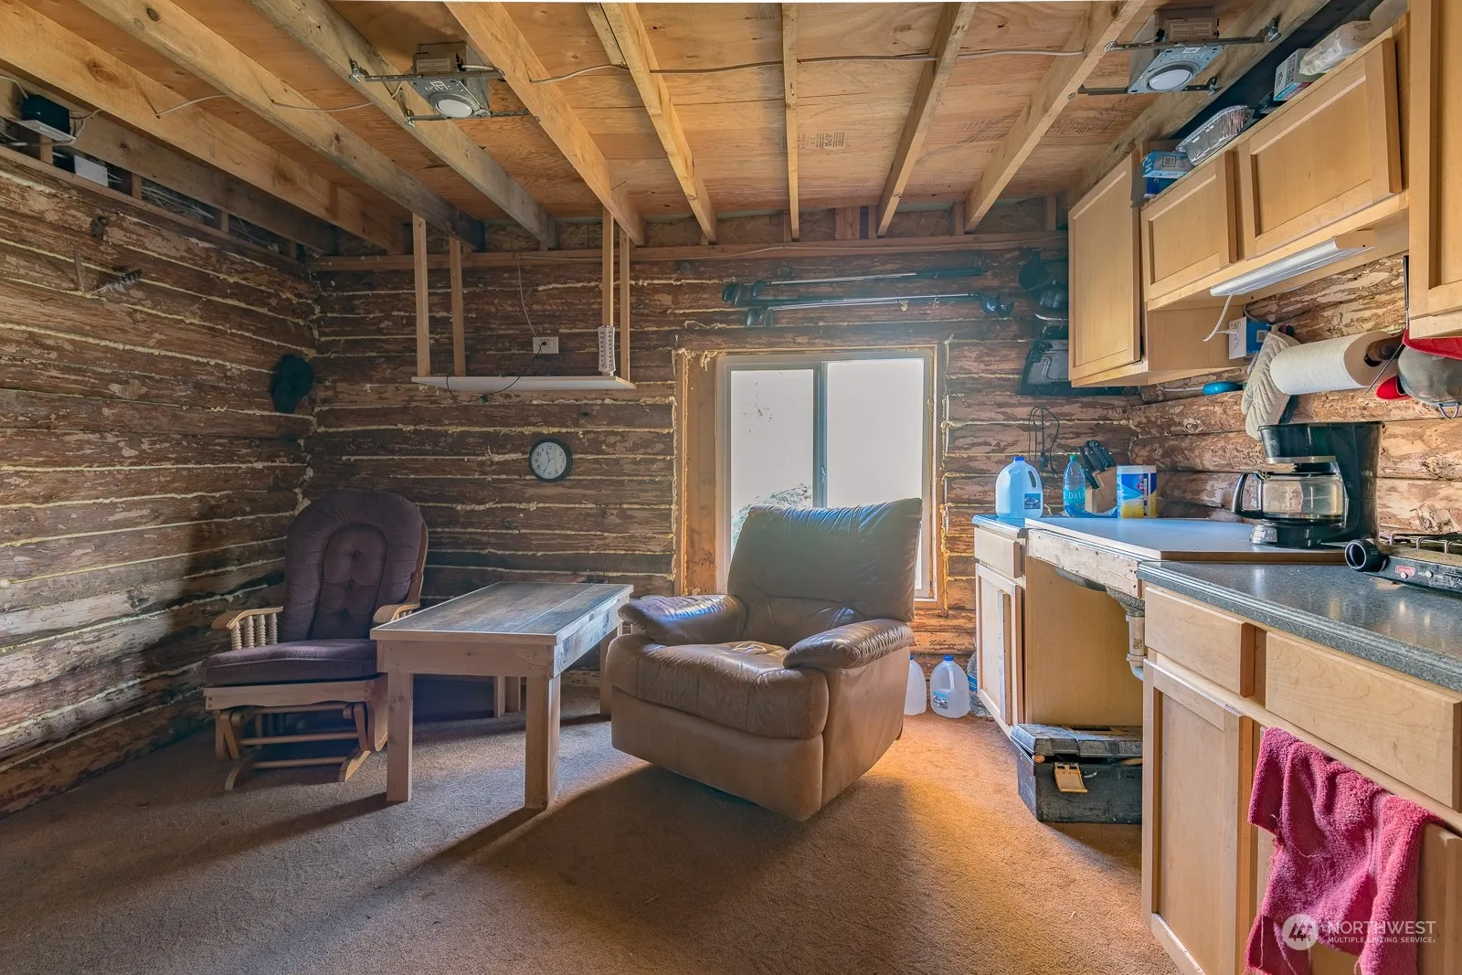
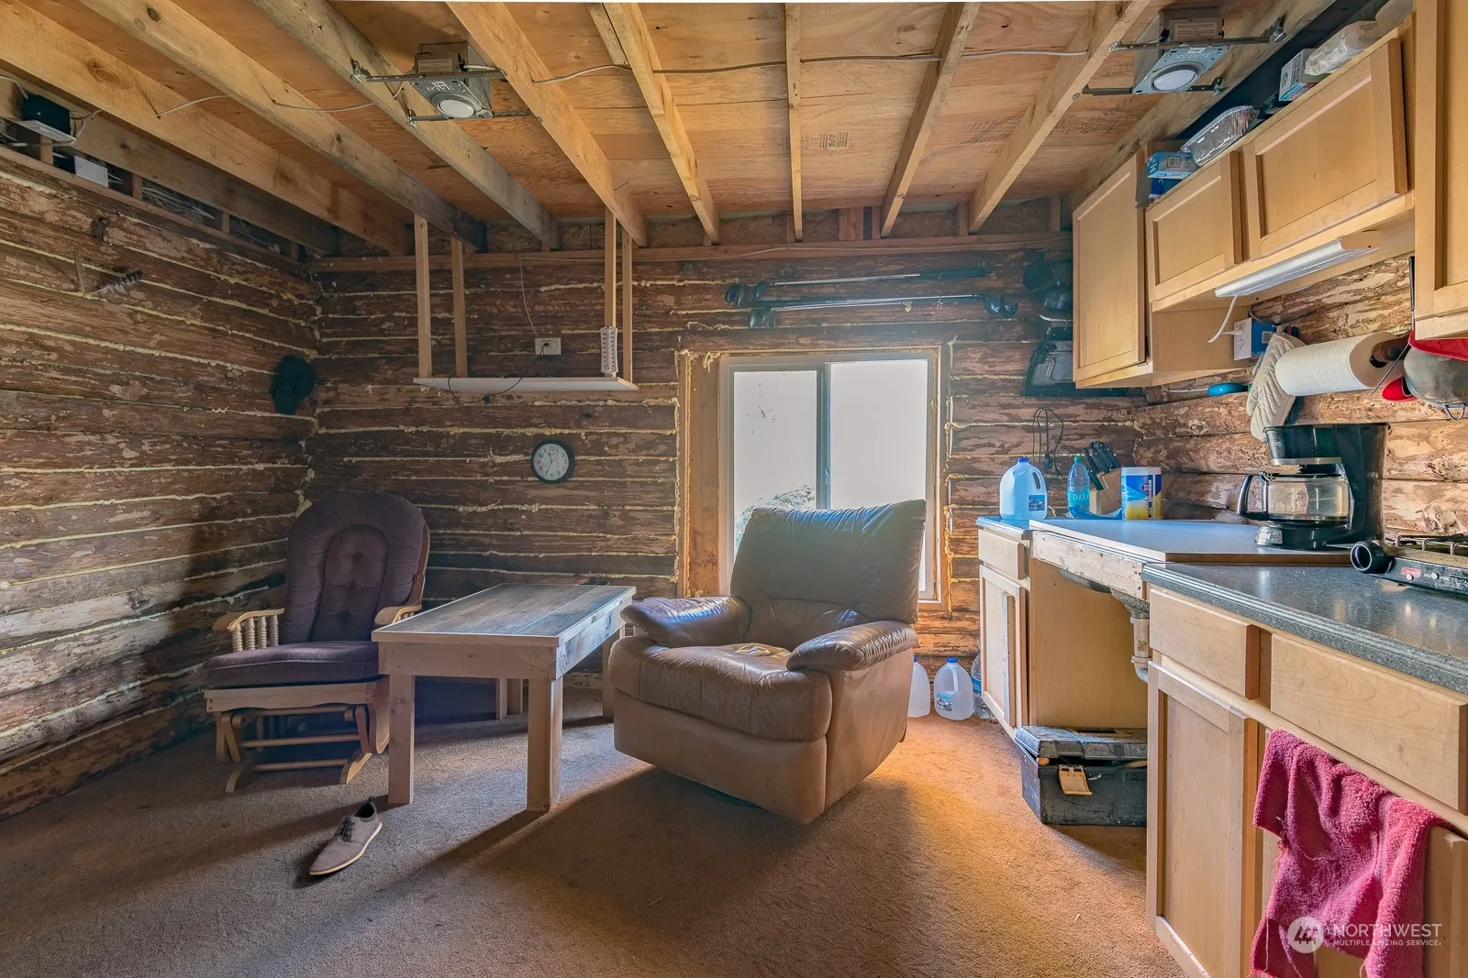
+ shoe (348, 833)
